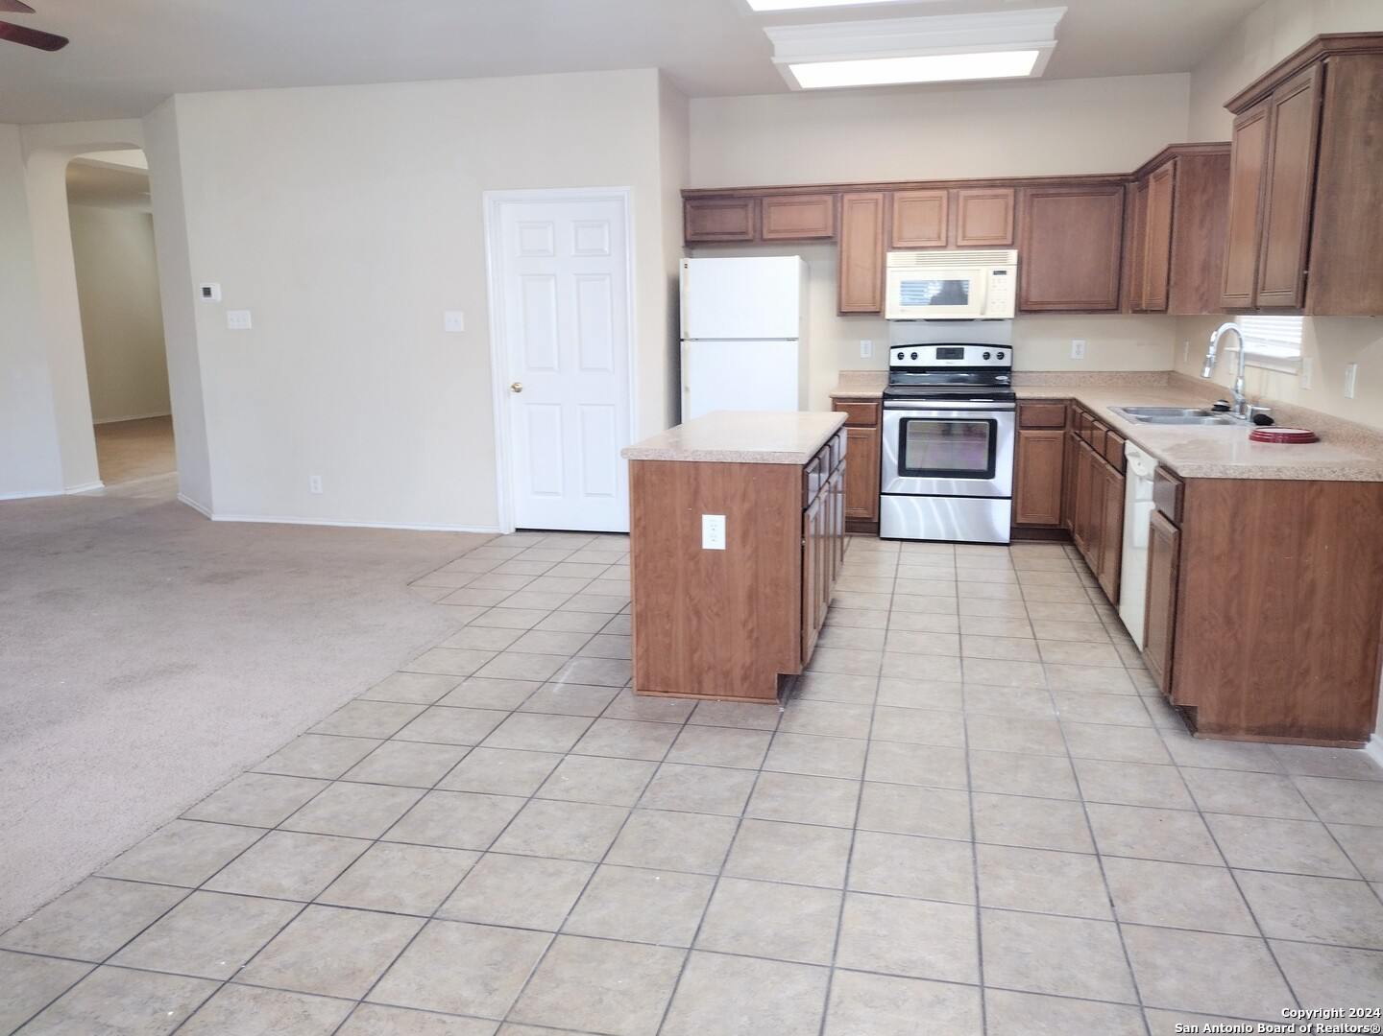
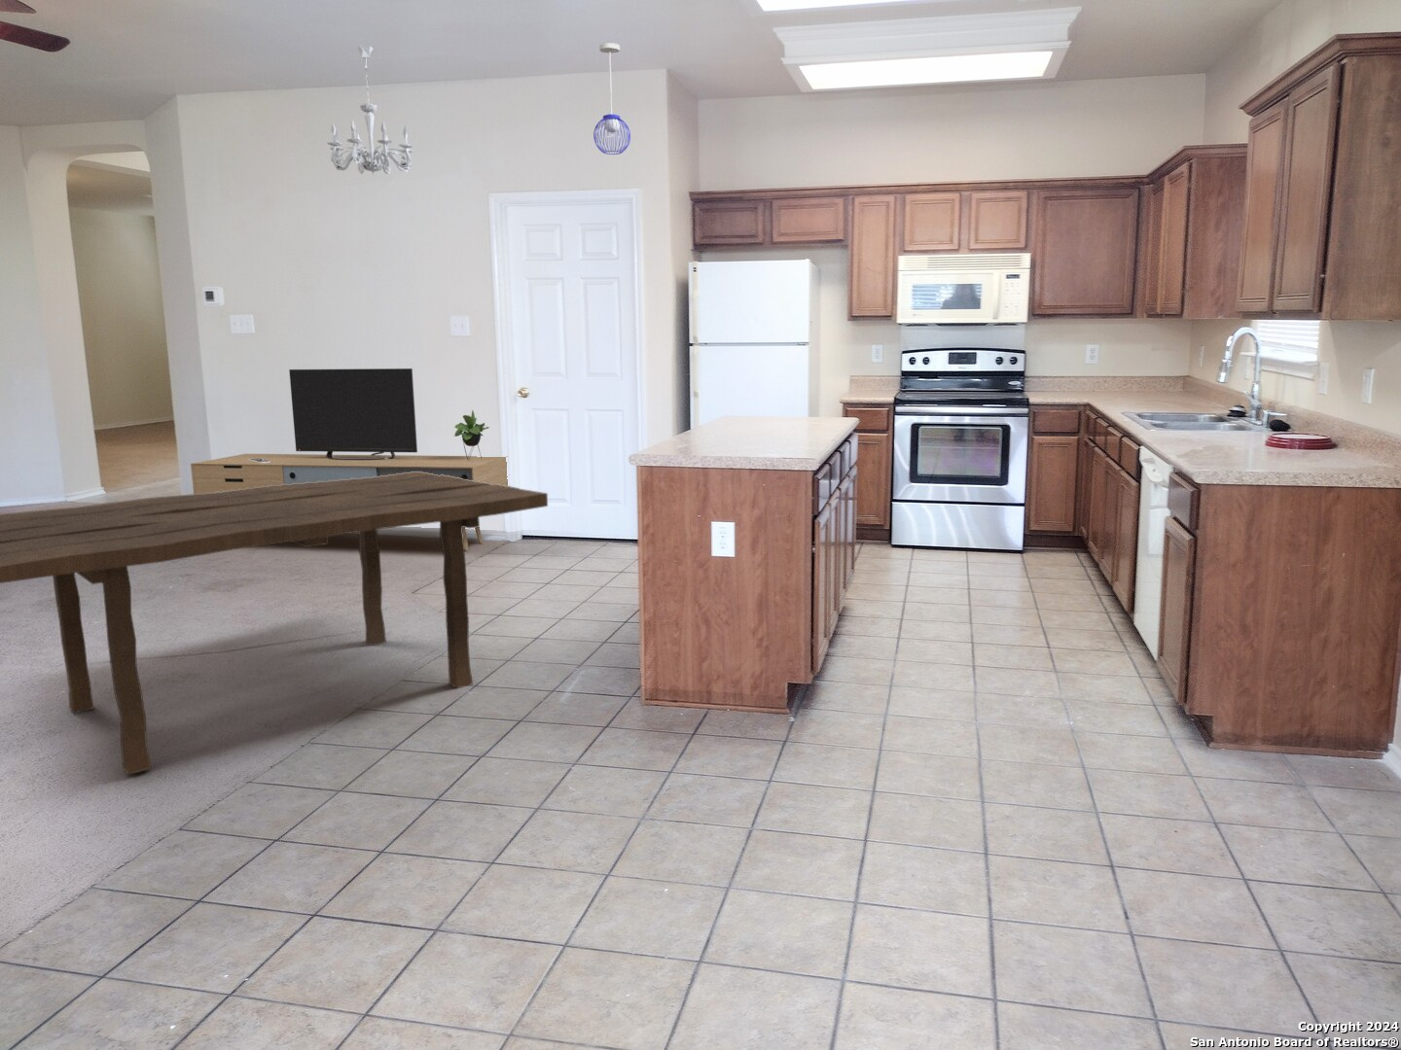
+ dining table (258, 546)
+ pendant light (611, 99)
+ media console (352, 457)
+ chandelier (368, 111)
